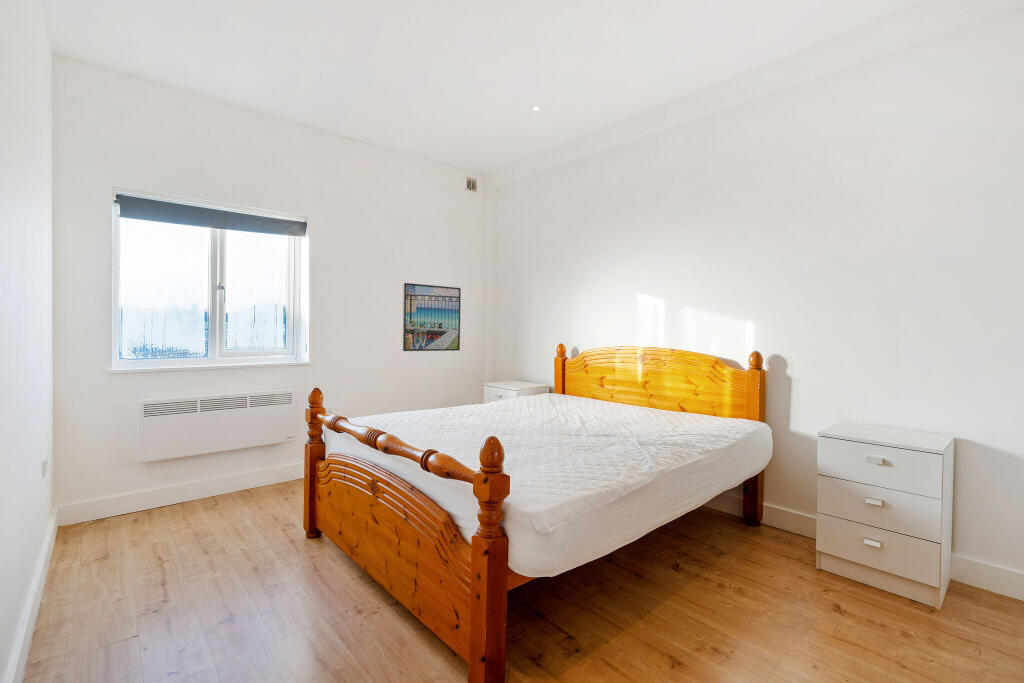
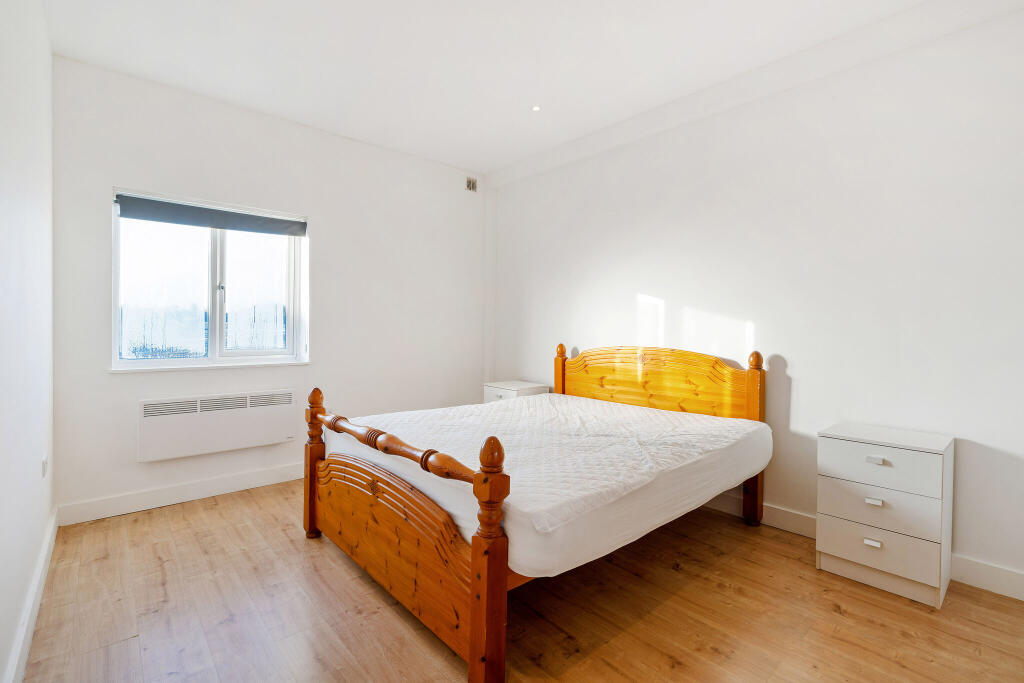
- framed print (432, 318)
